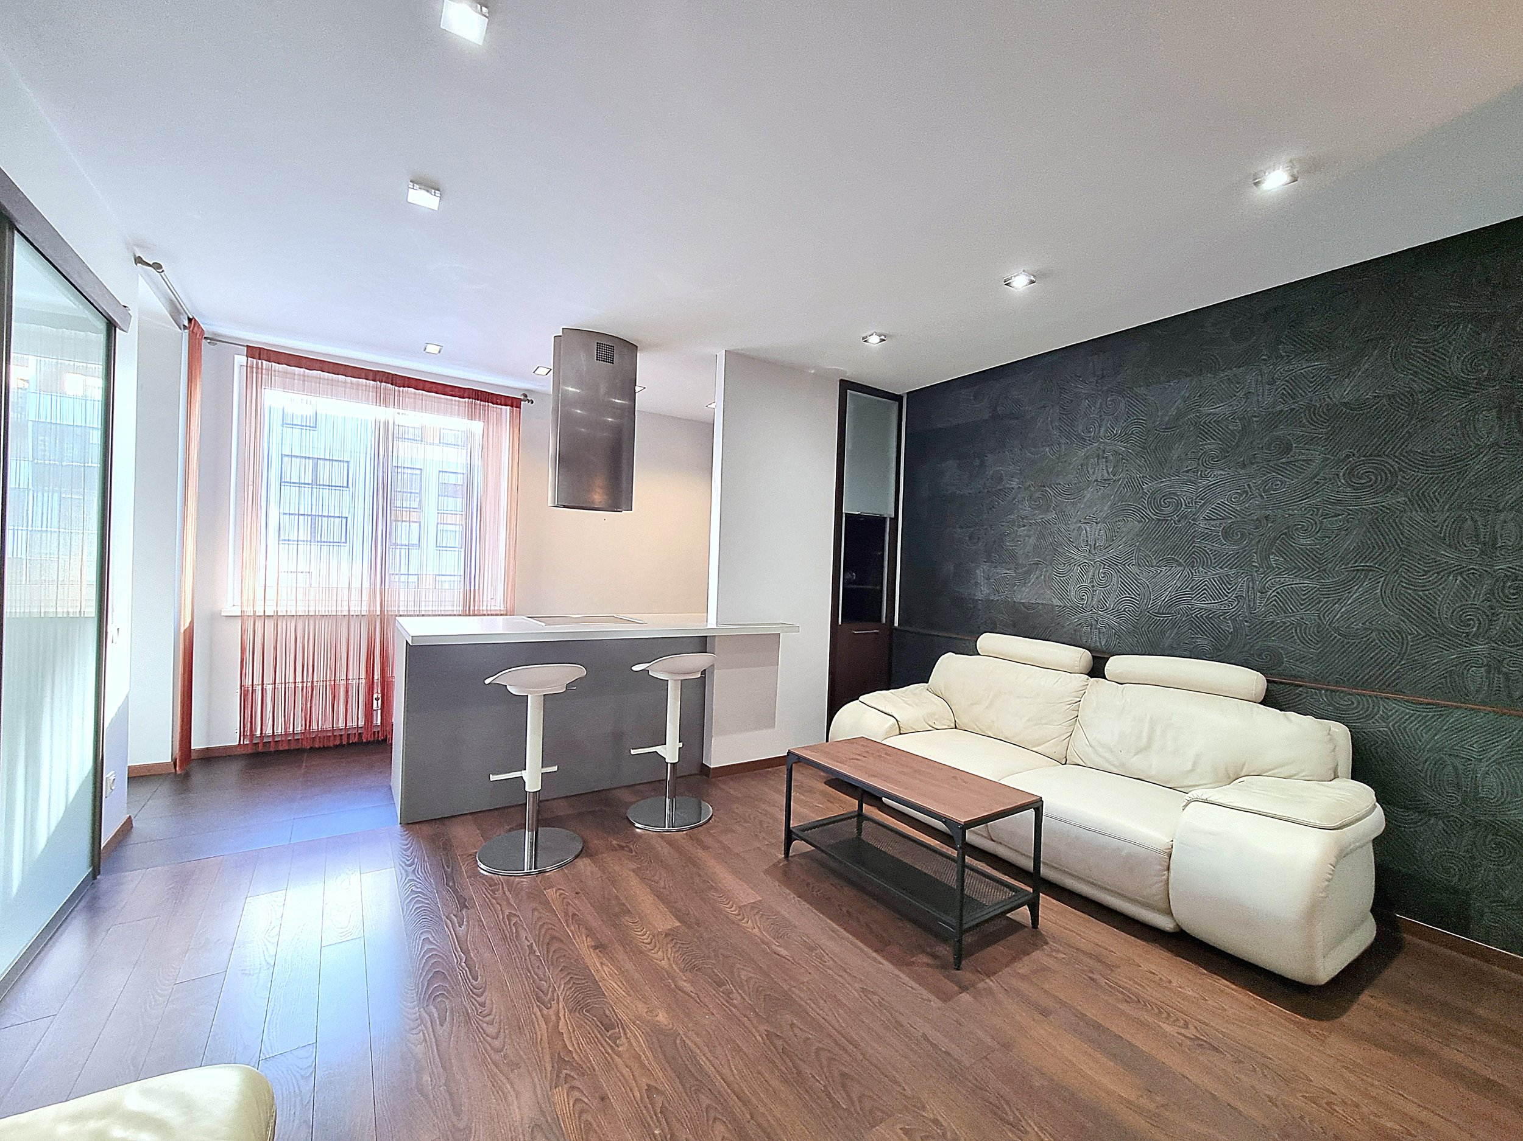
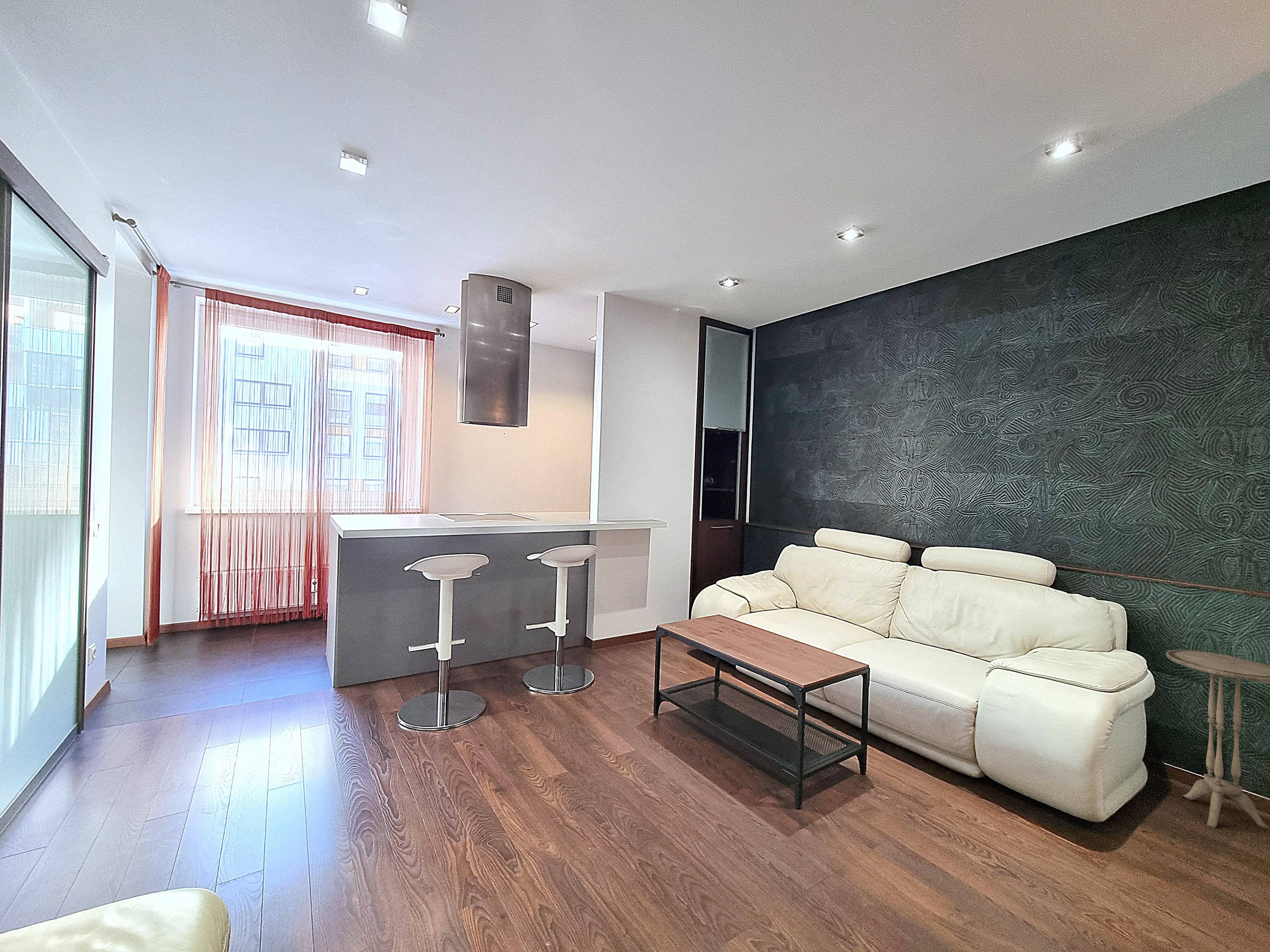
+ side table (1221, 739)
